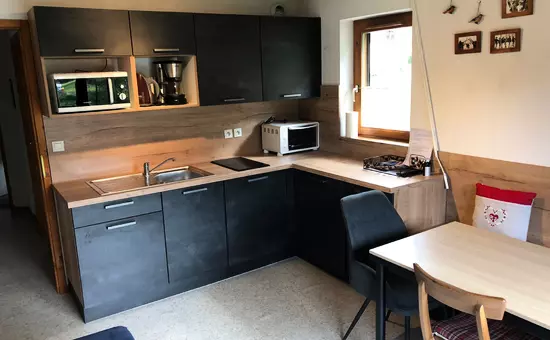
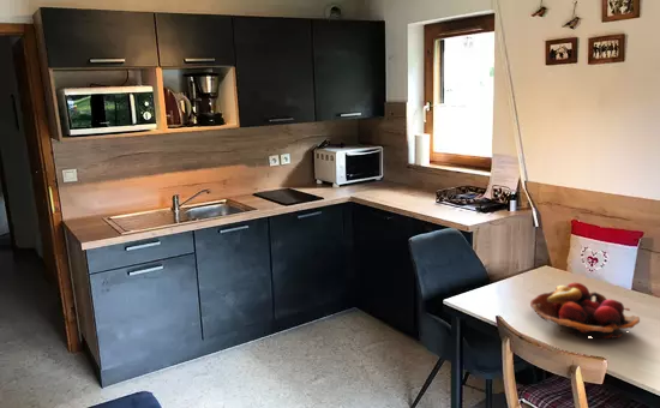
+ fruit basket (580, 307)
